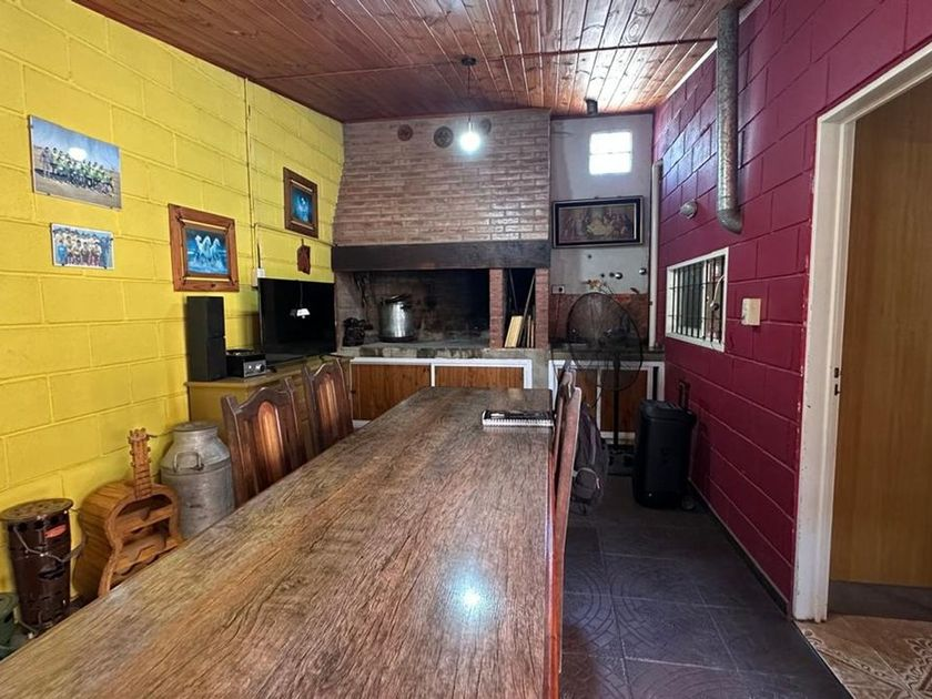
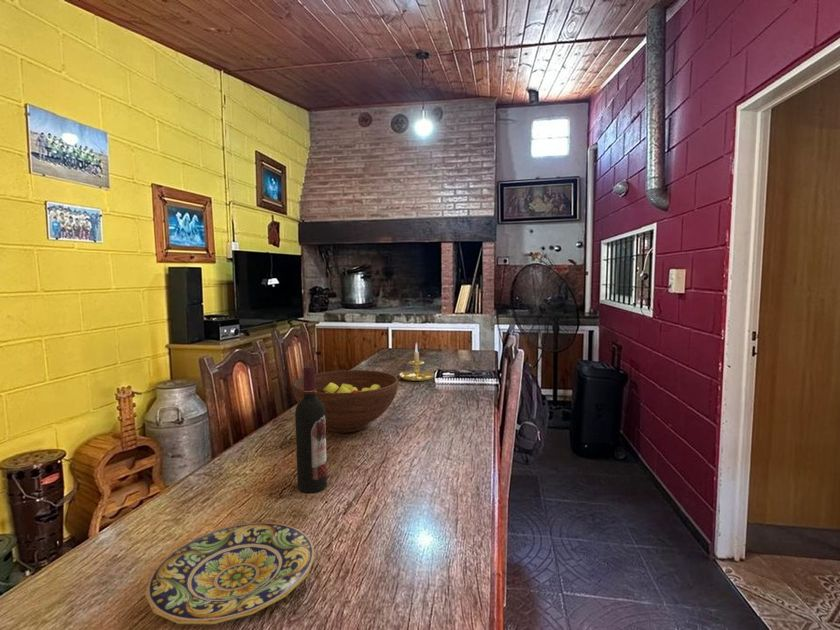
+ candle holder (418, 360)
+ fruit bowl (346, 403)
+ plate (236, 571)
+ wine bottle (310, 427)
